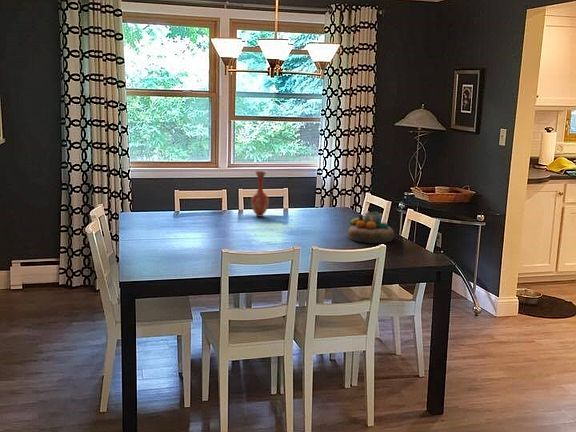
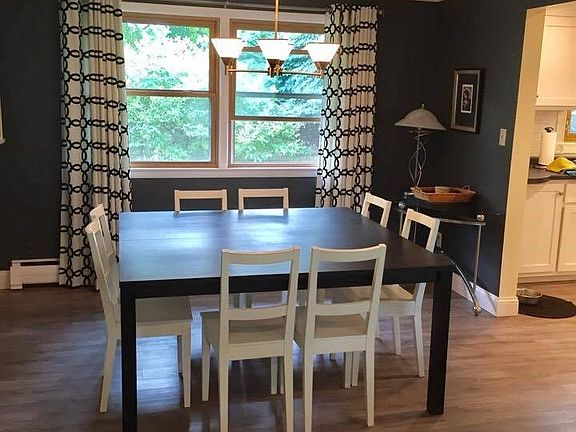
- decorative bowl (371, 224)
- vase (260, 194)
